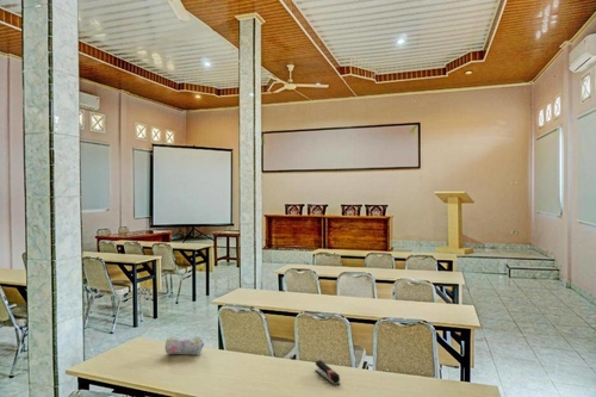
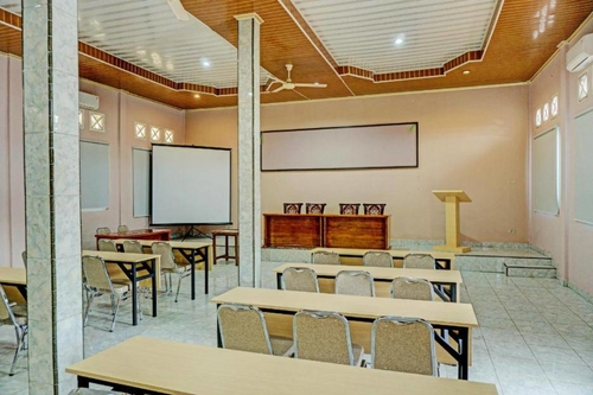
- stapler (327, 372)
- pencil case (184, 345)
